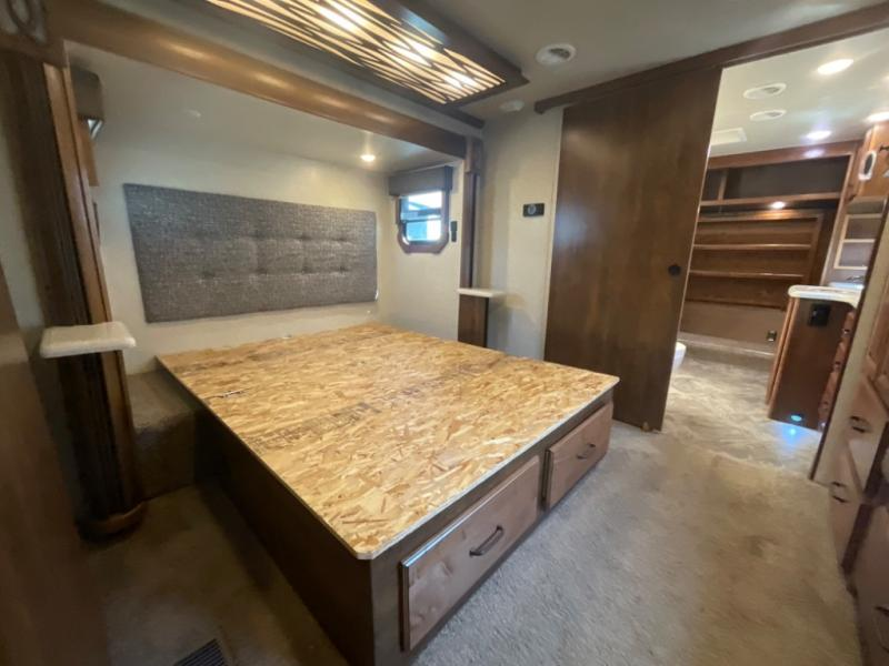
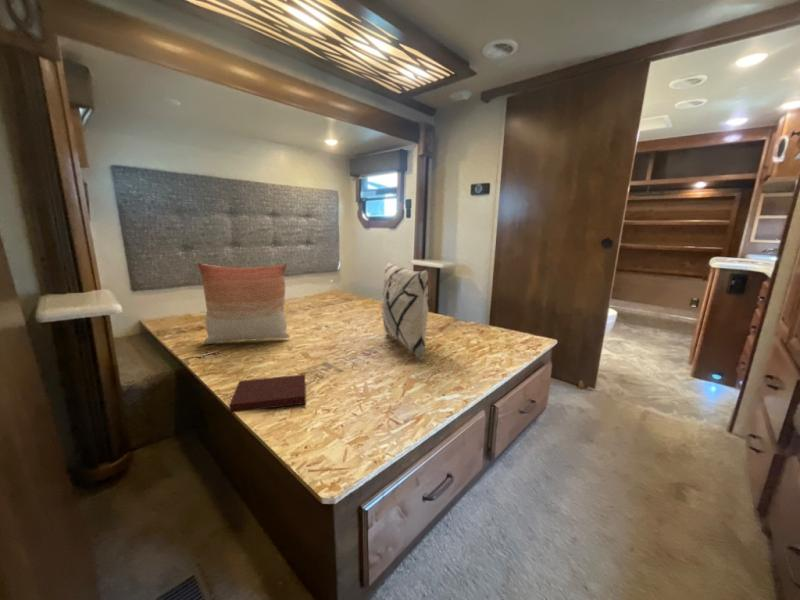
+ pillow (245, 303)
+ notebook (271, 391)
+ decorative pillow (403, 306)
